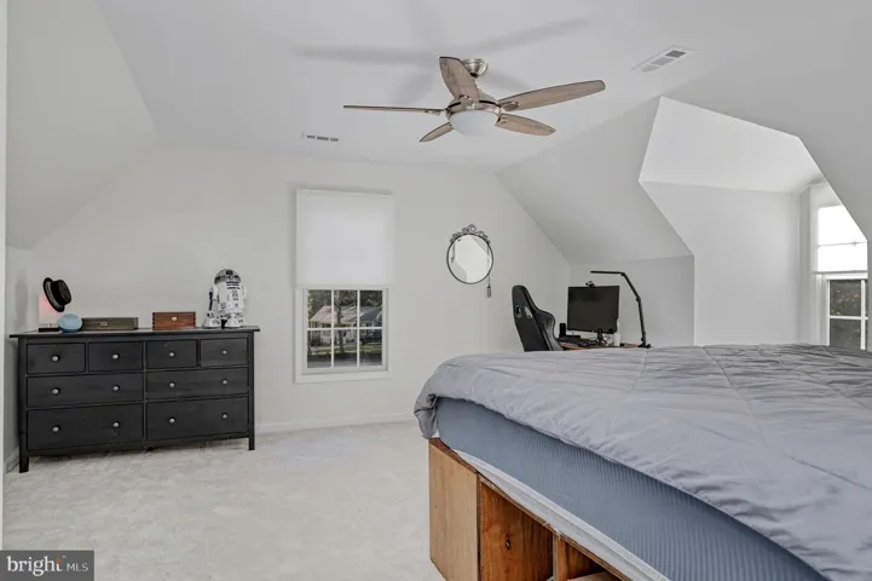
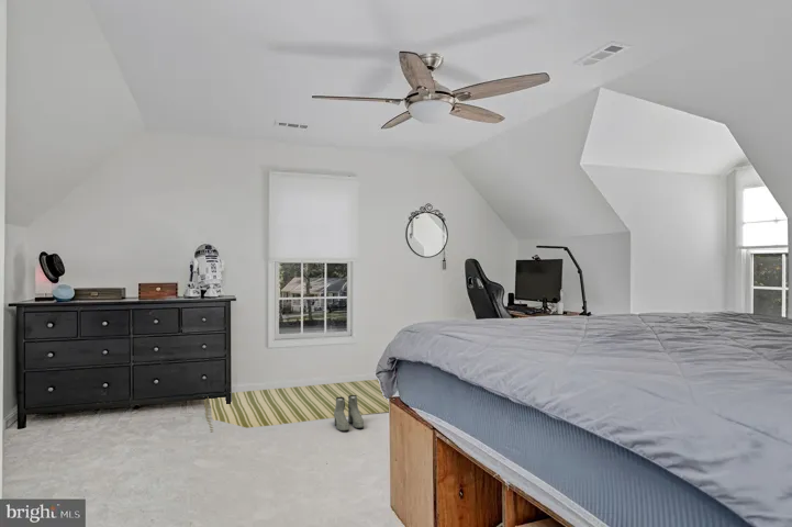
+ rug (314, 400)
+ boots (348, 412)
